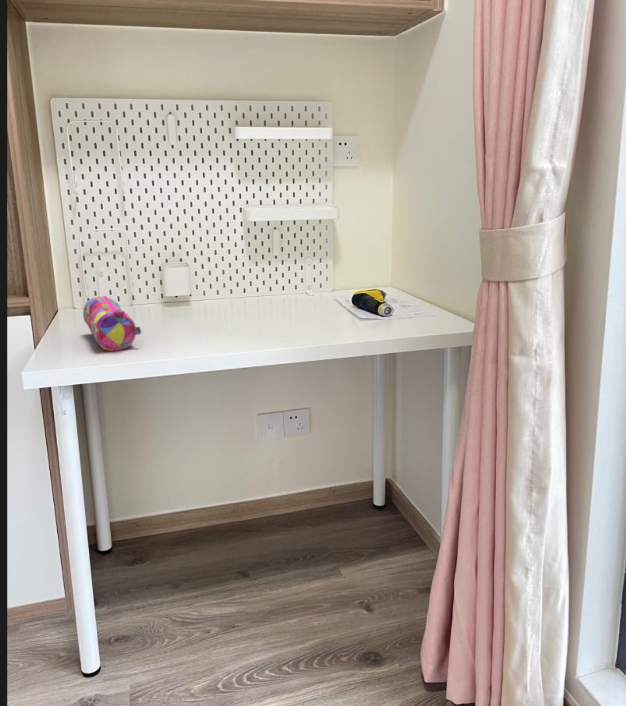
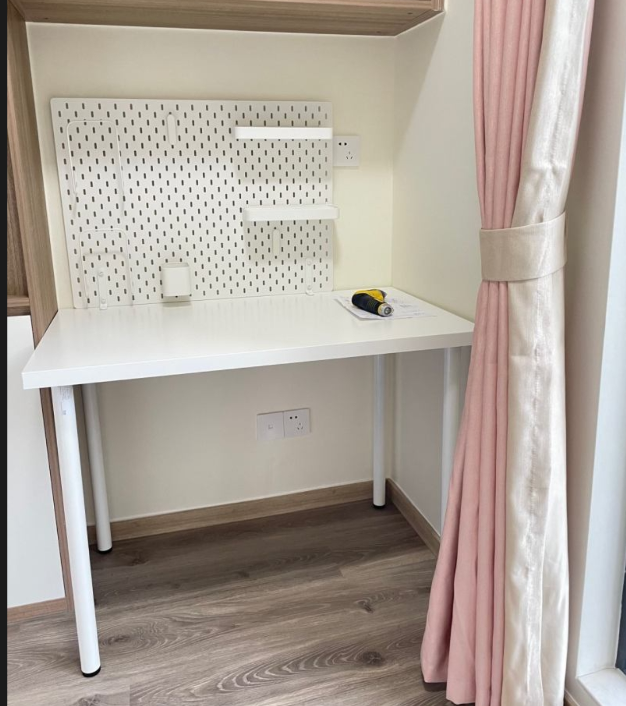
- pencil case (109, 321)
